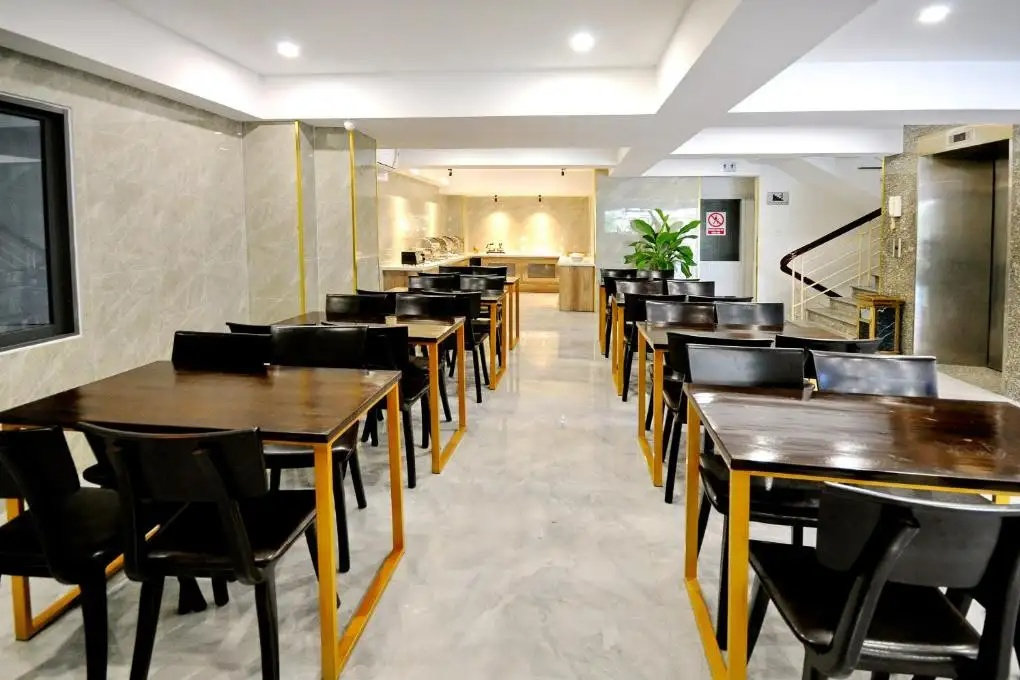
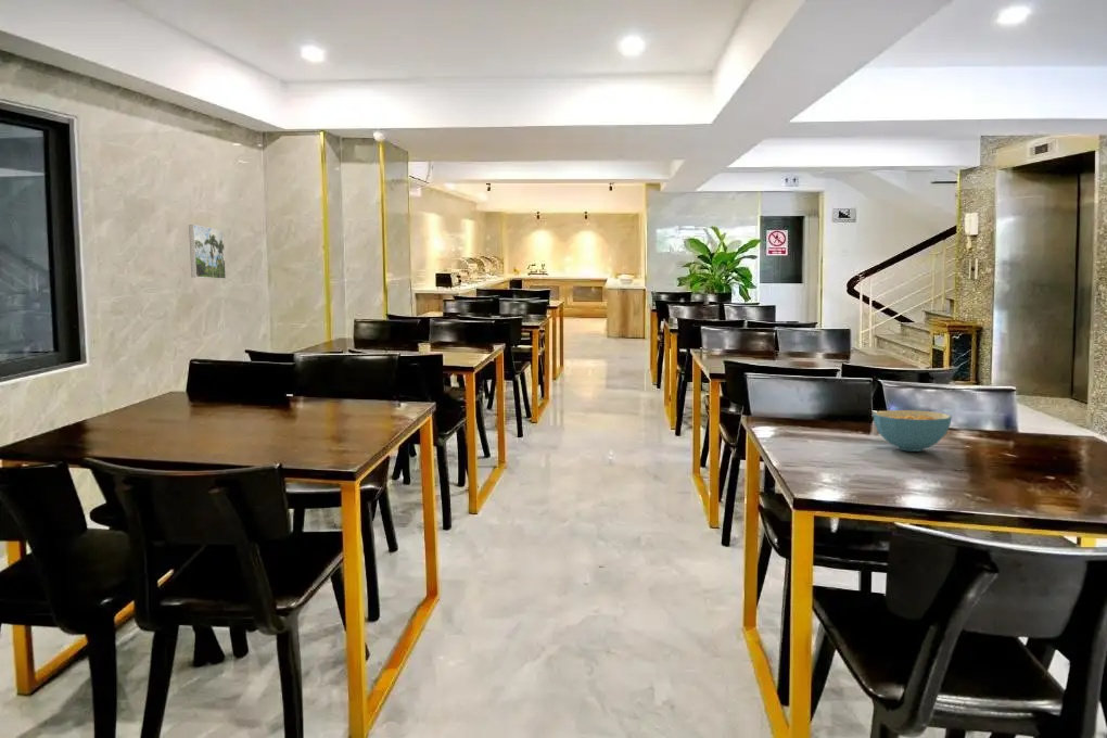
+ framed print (207, 253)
+ cereal bowl (911, 432)
